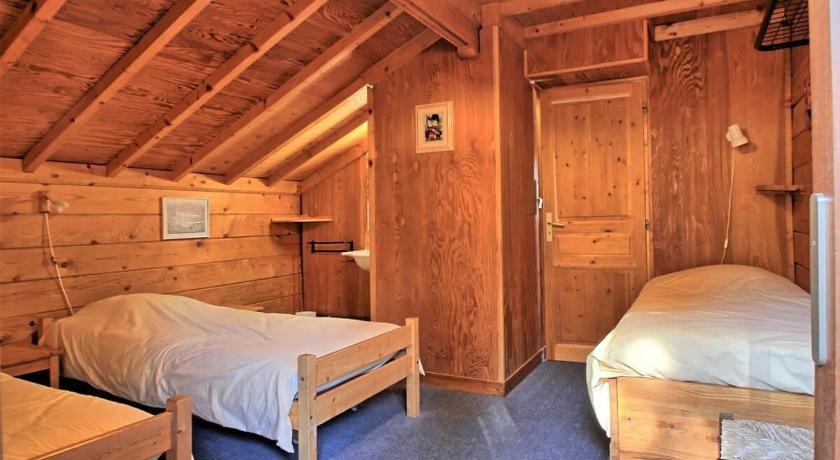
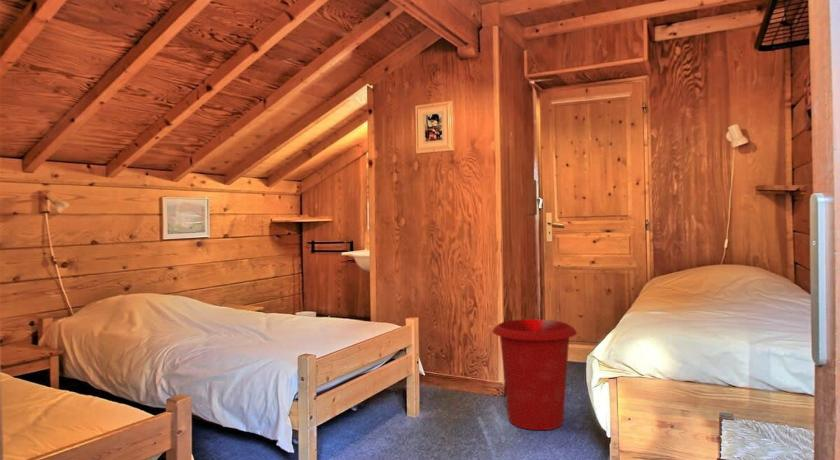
+ waste bin (534, 372)
